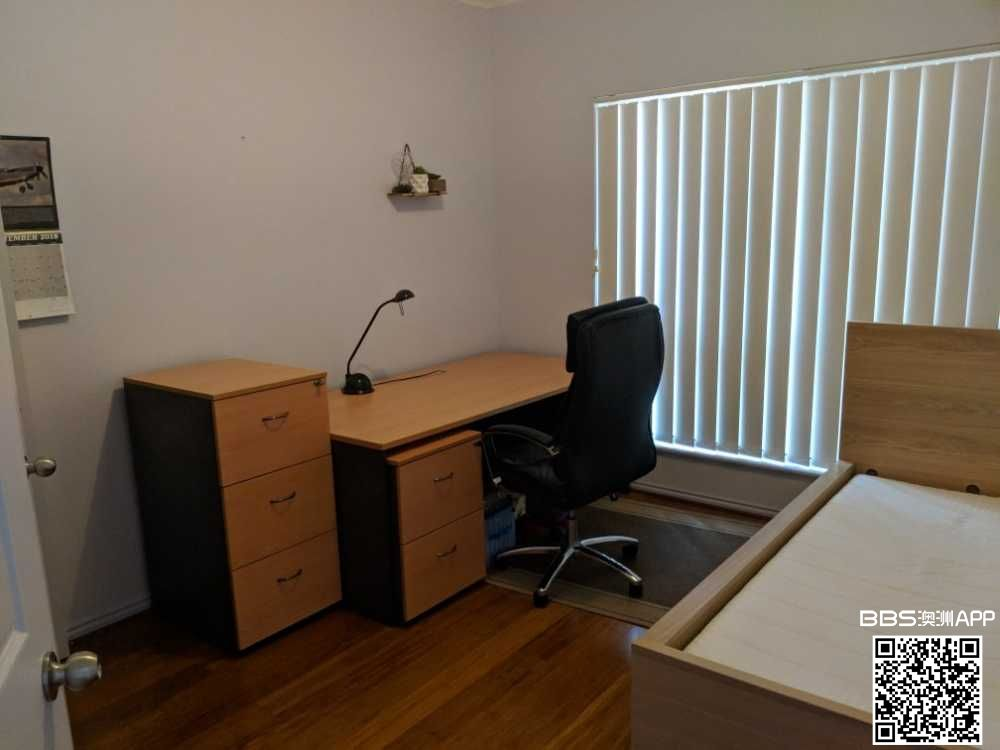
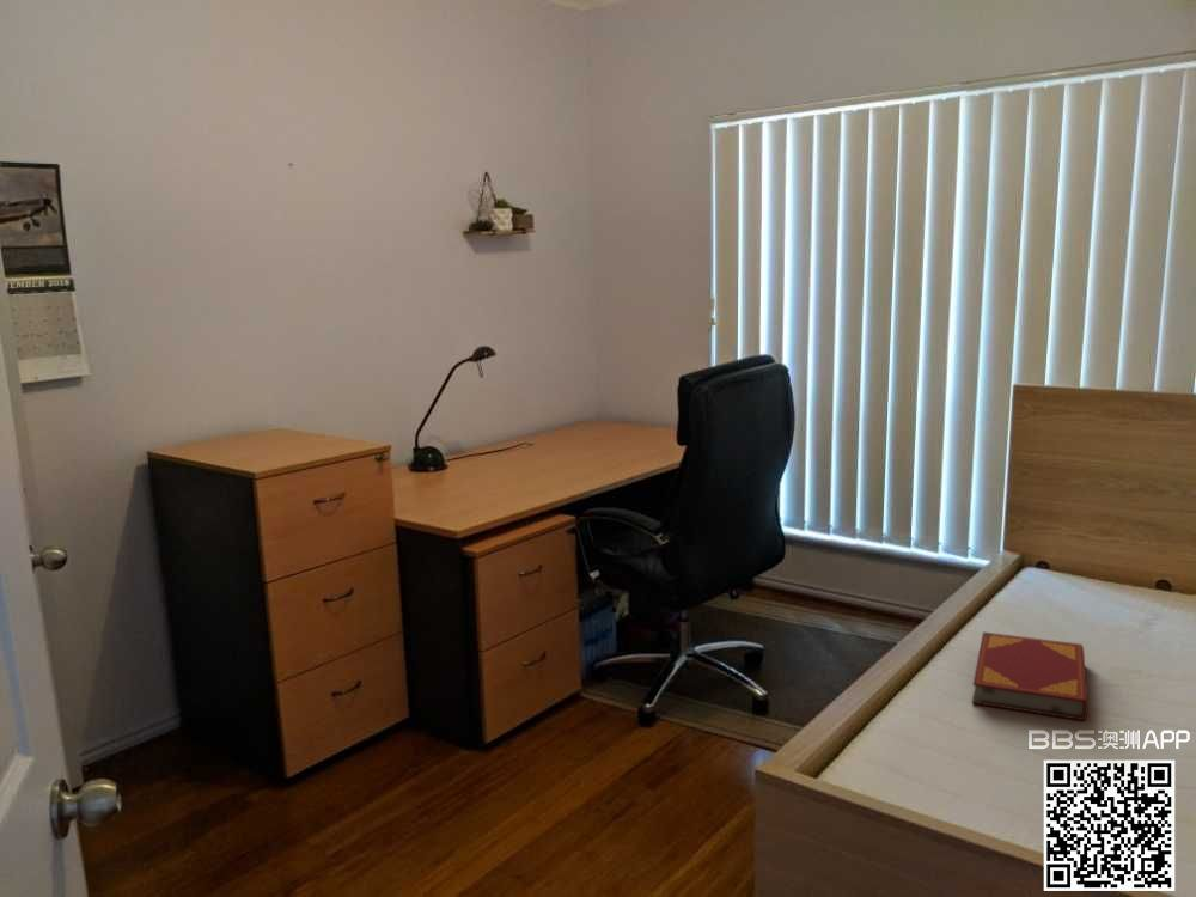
+ hardback book (1030, 672)
